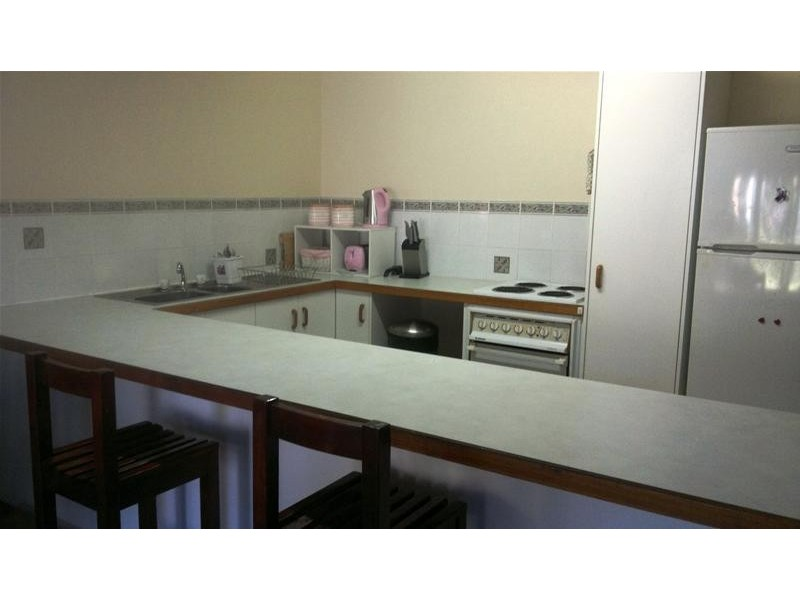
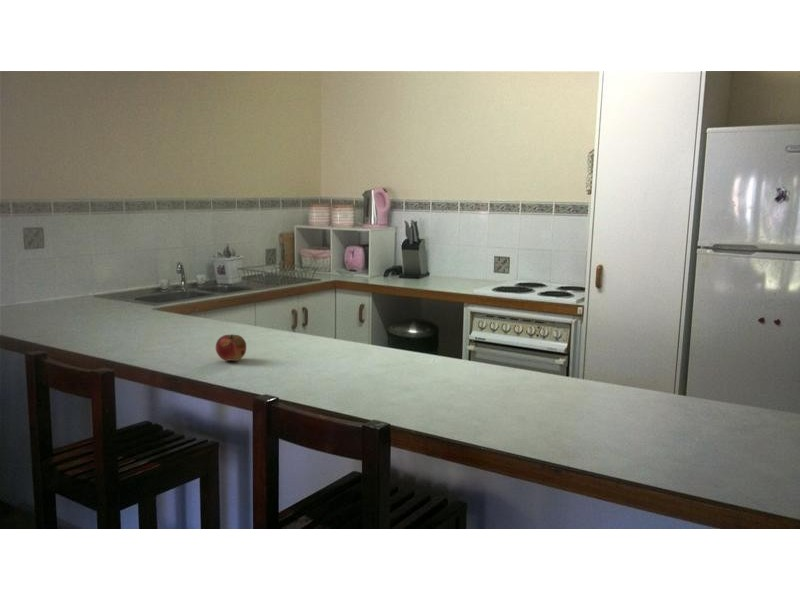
+ fruit (231, 347)
